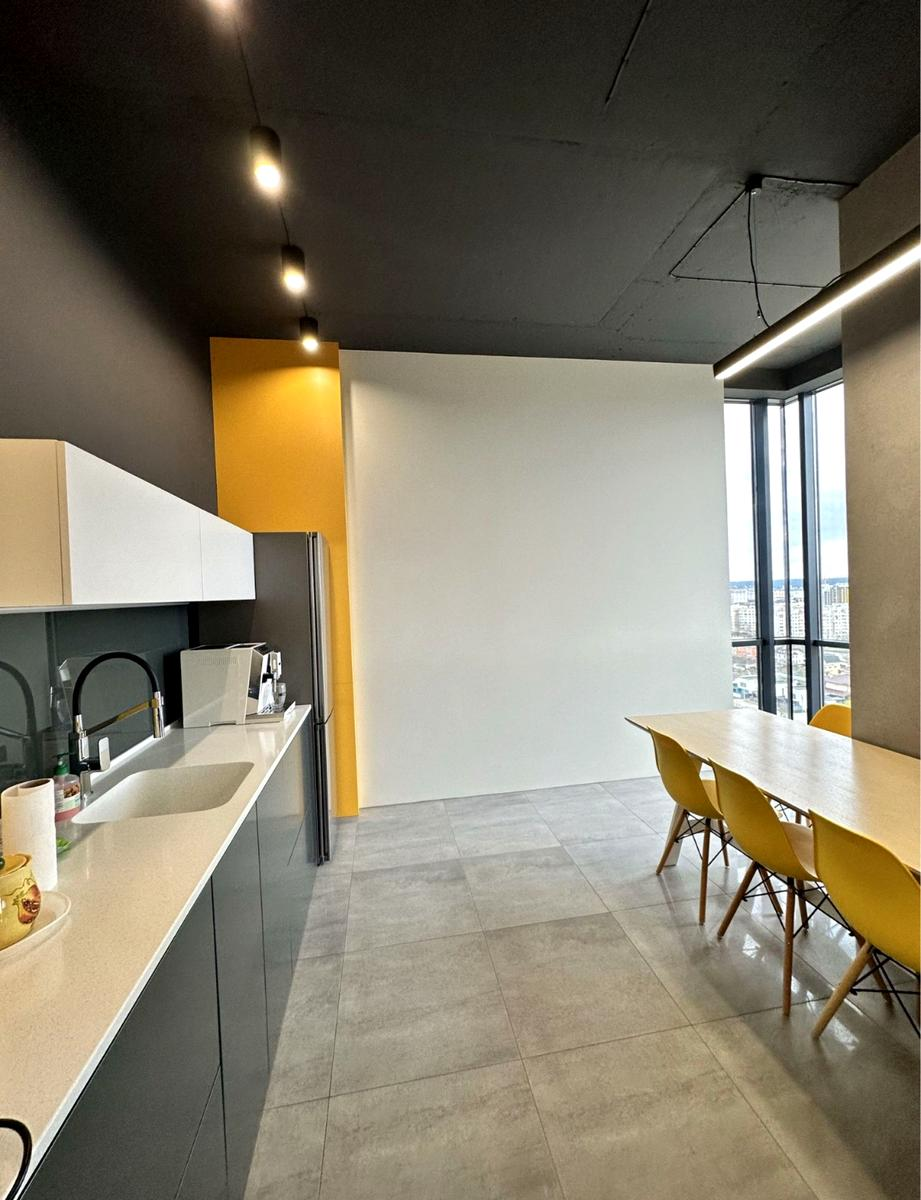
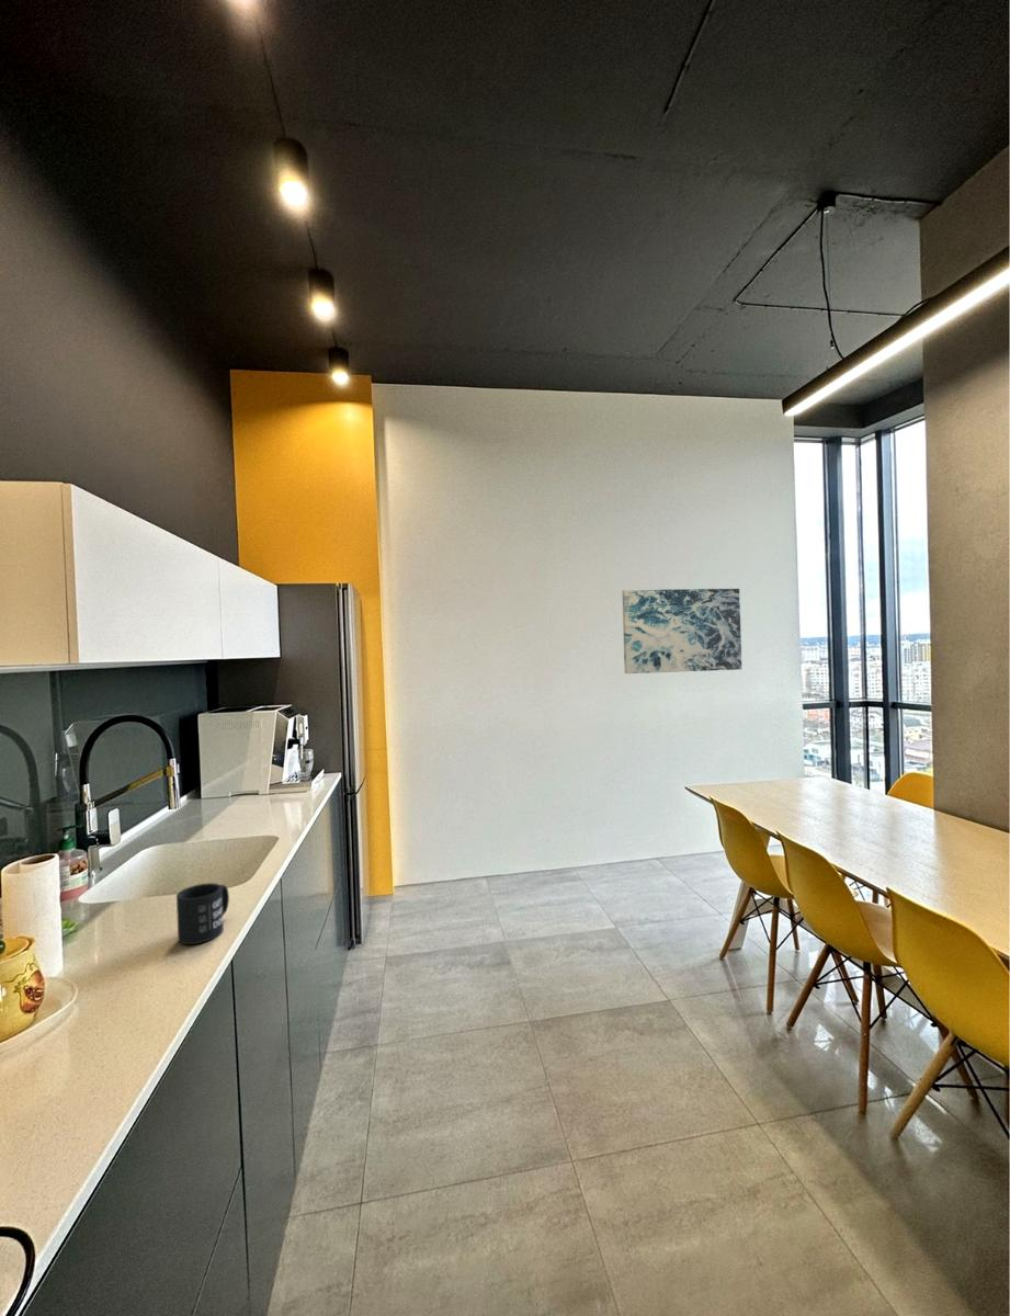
+ wall art (682, 629)
+ mug (206, 908)
